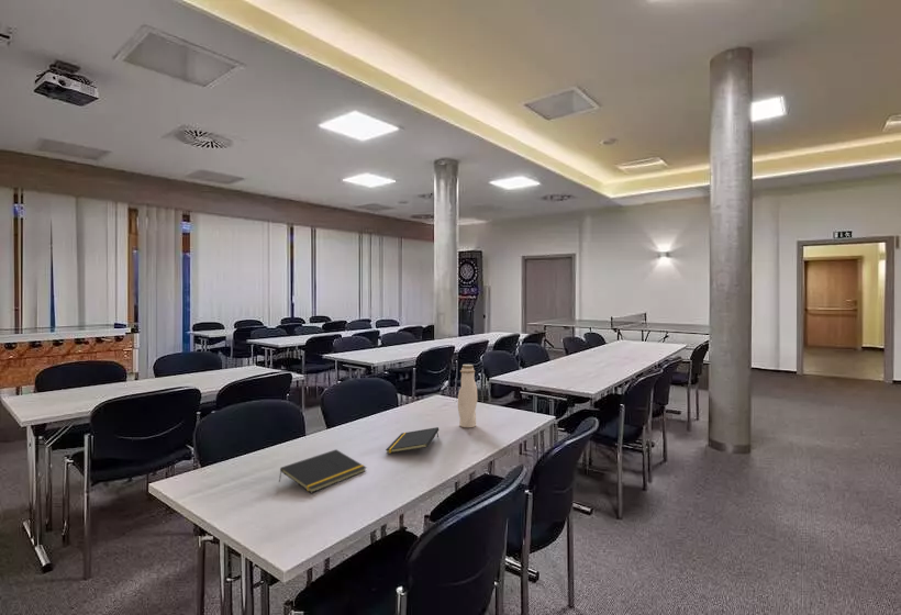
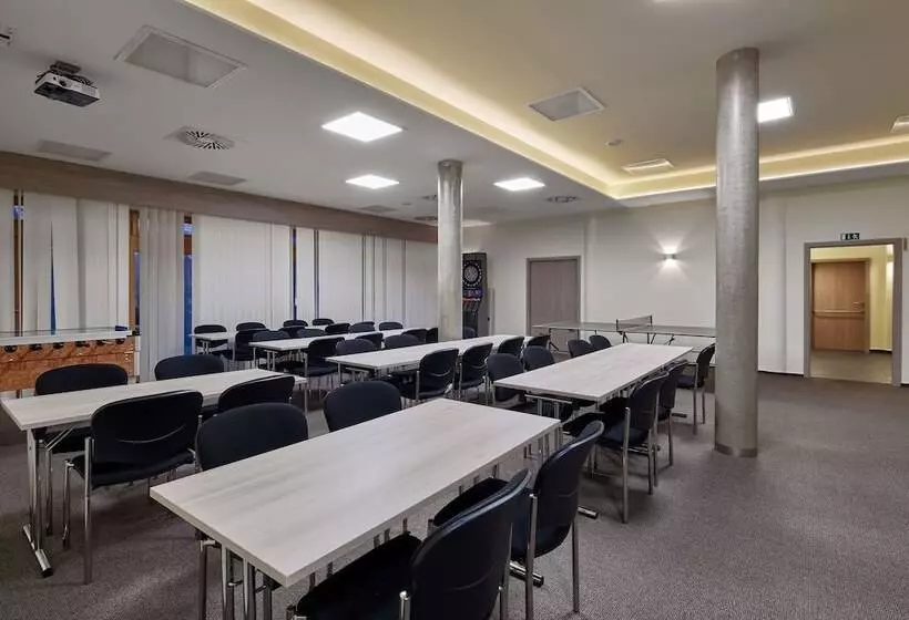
- notepad (324, 469)
- water bottle (467, 394)
- notepad (413, 439)
